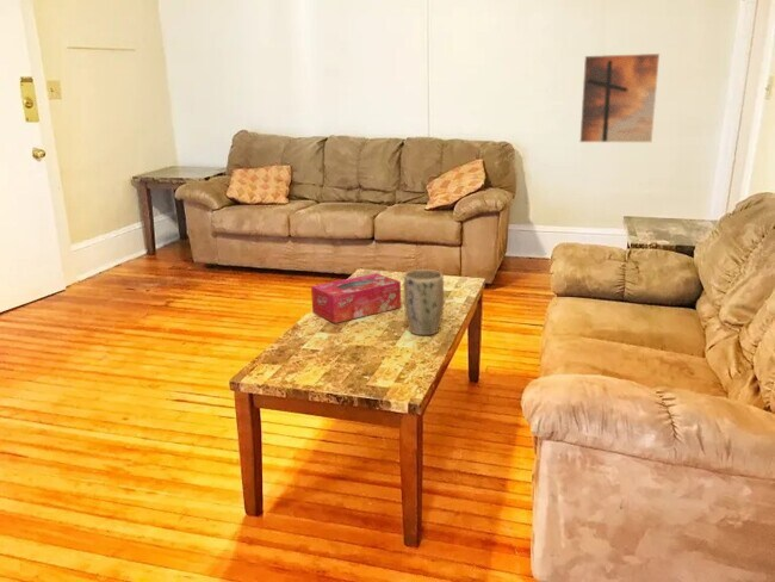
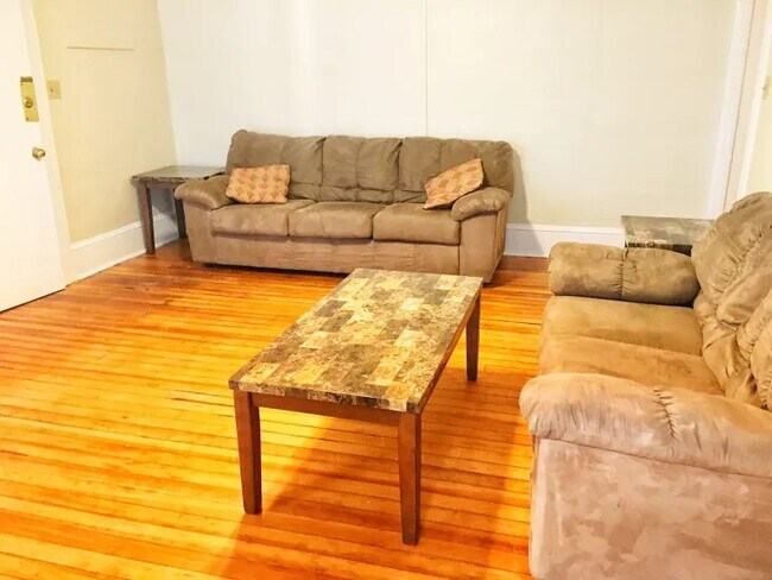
- tissue box (356, 297)
- plant pot (423, 303)
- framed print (618, 99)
